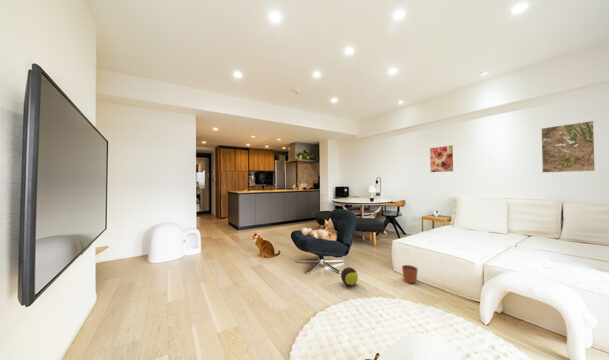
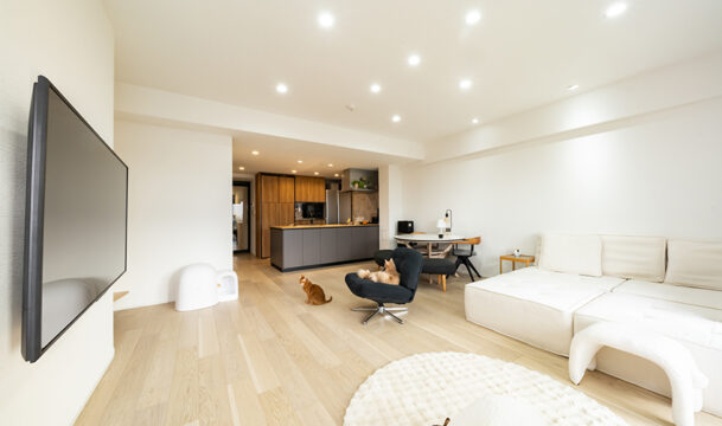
- wall art (441, 159)
- decorative ball (349, 276)
- plant pot (409, 271)
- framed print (566, 148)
